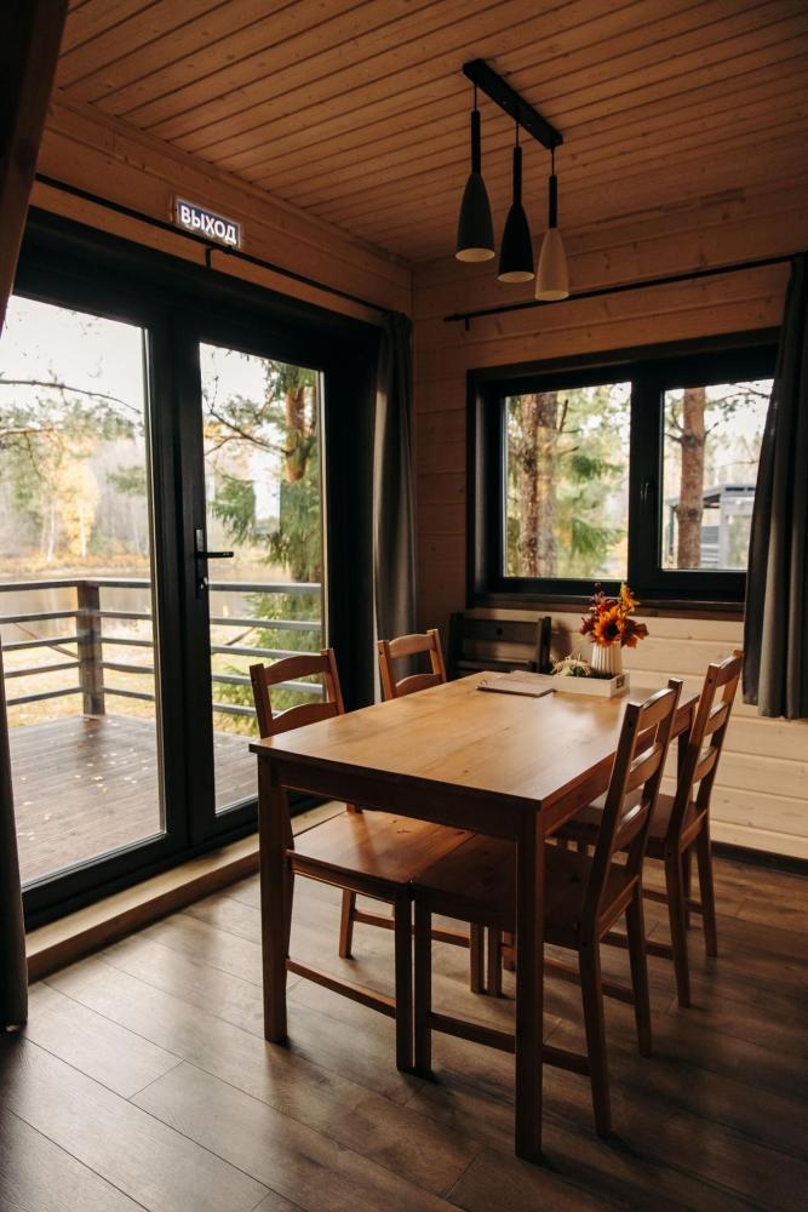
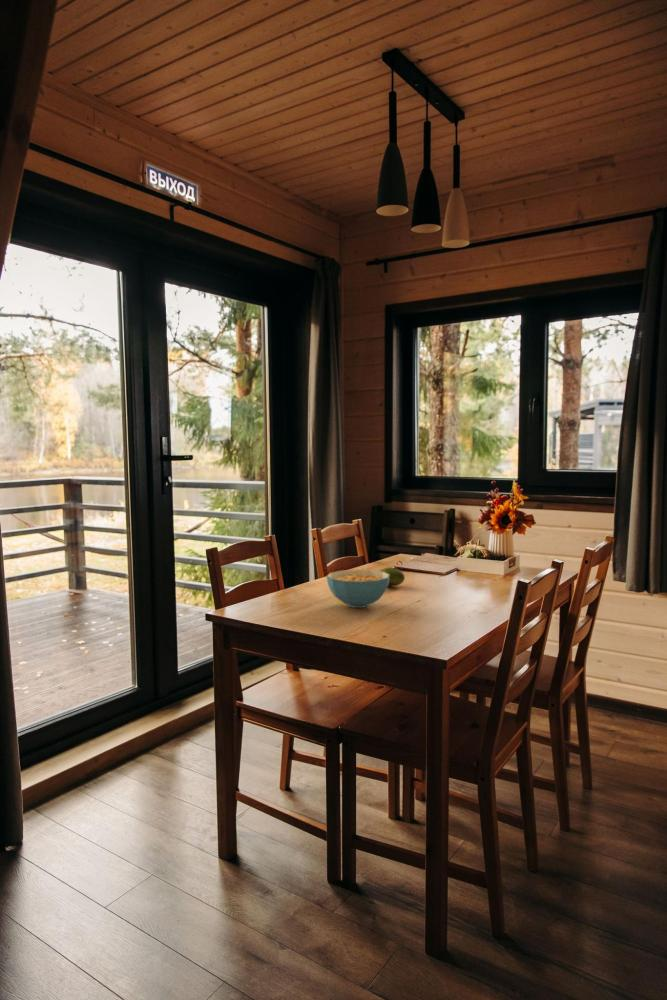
+ cereal bowl (358, 590)
+ fruit (390, 576)
